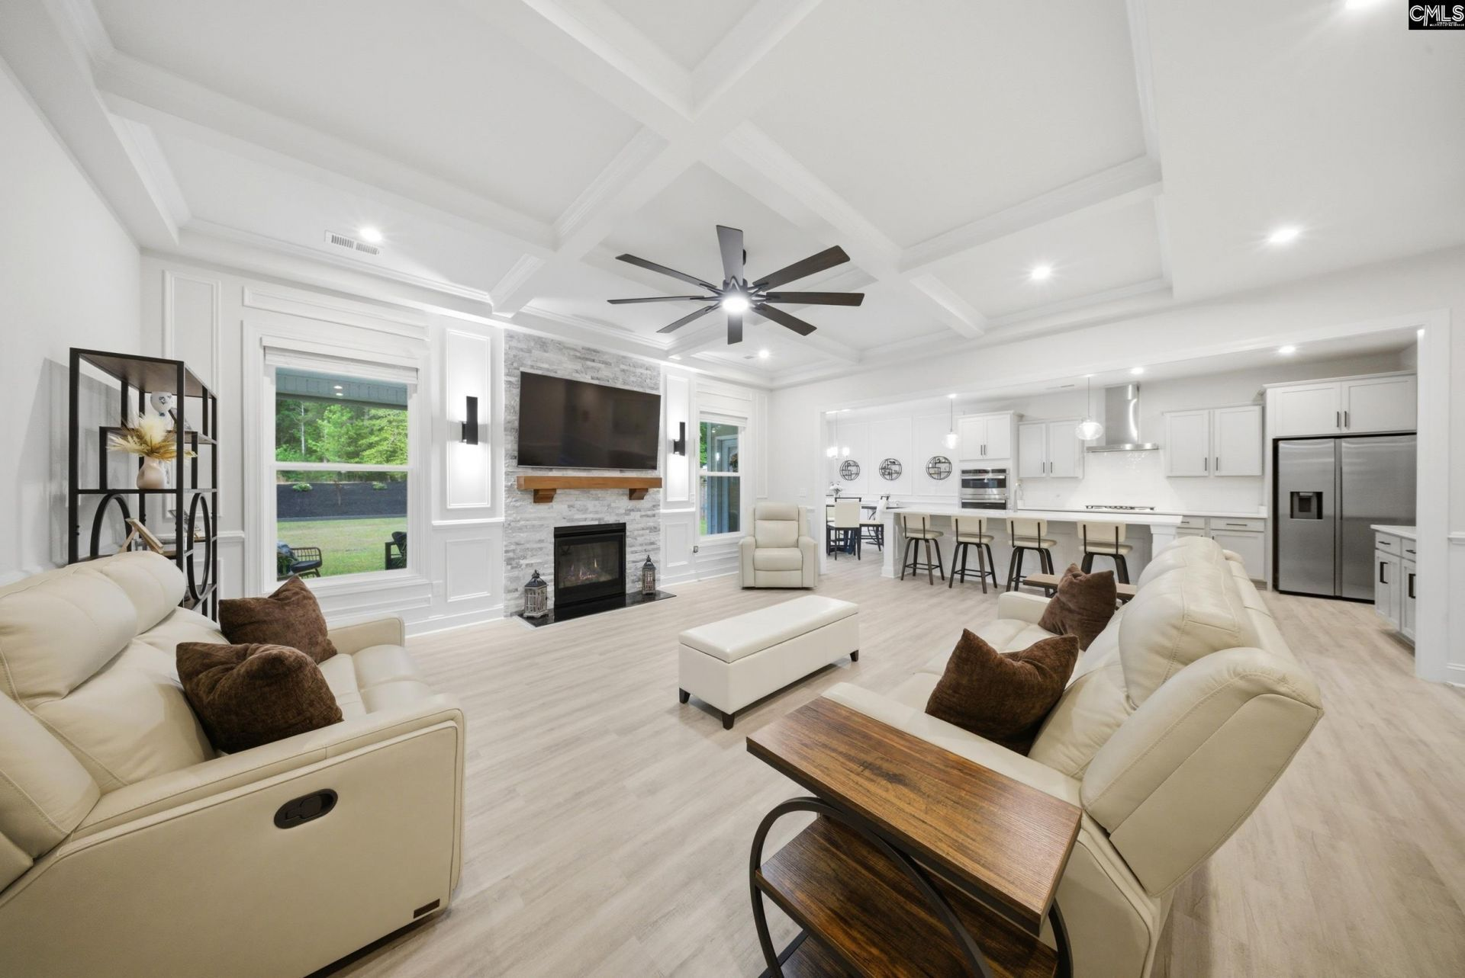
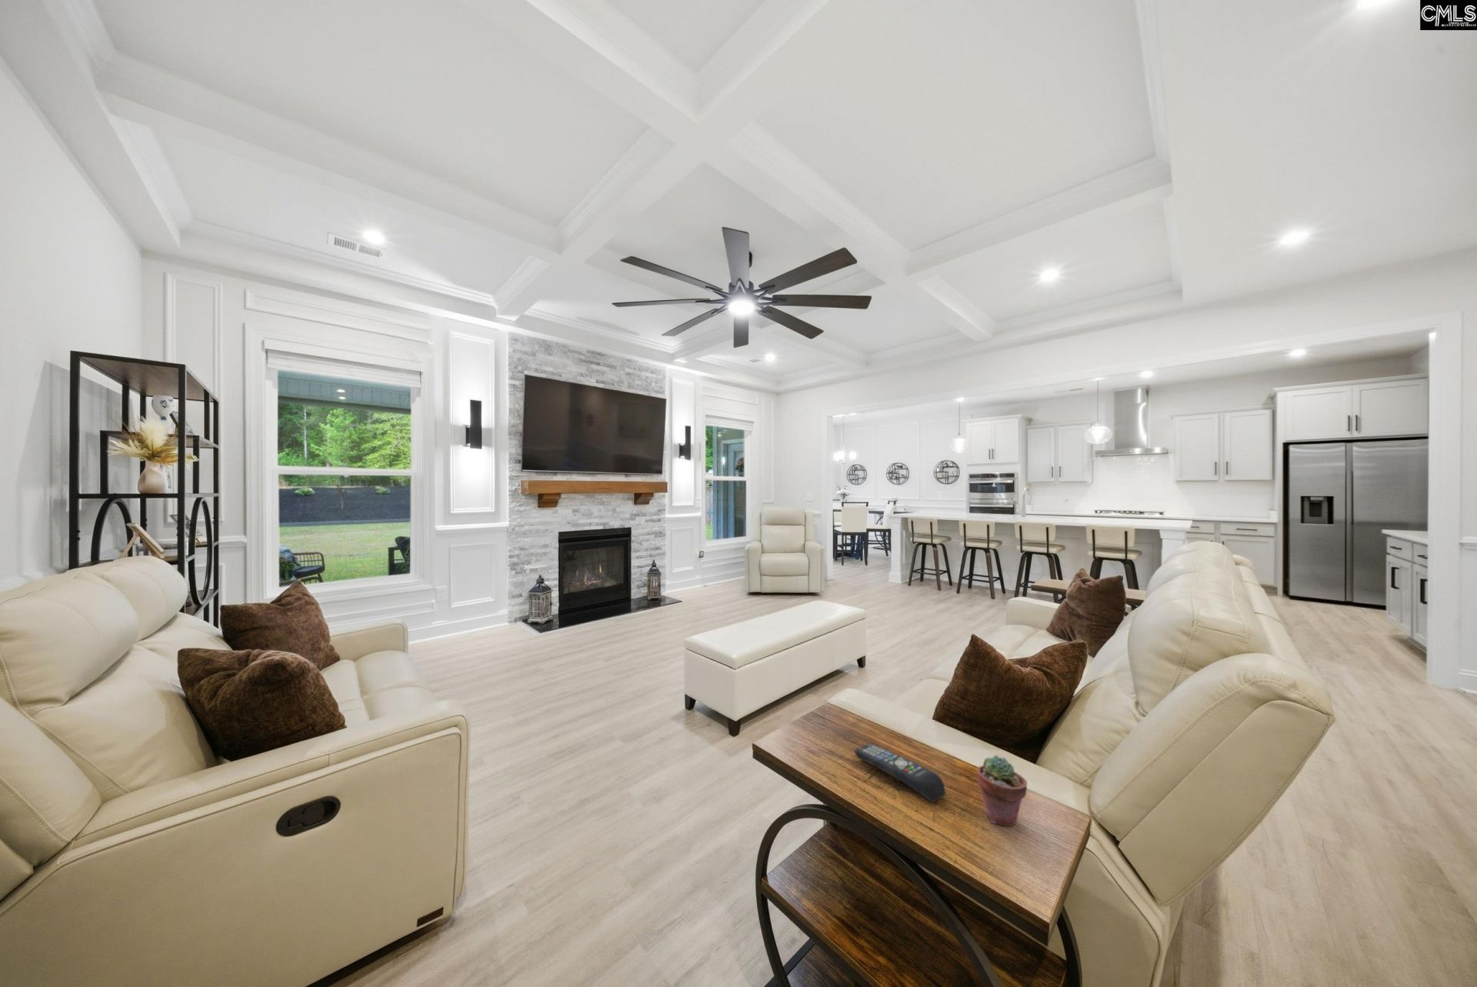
+ remote control (897, 767)
+ potted succulent (1001, 787)
